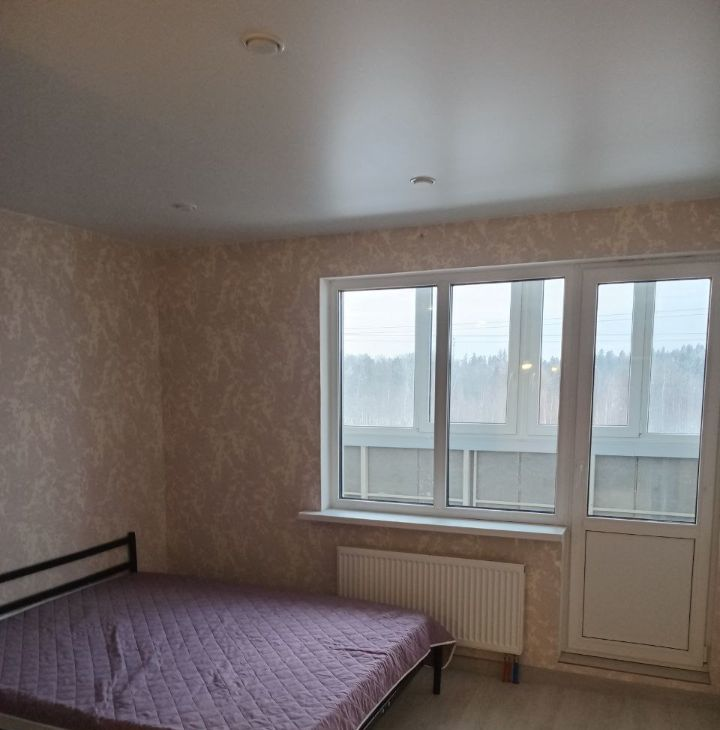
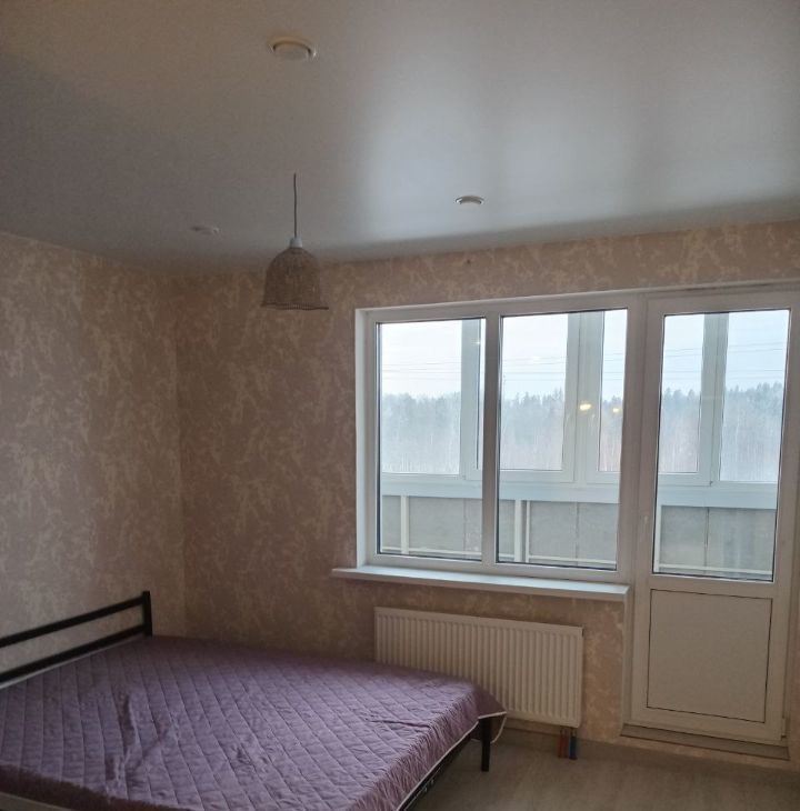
+ pendant lamp (294, 241)
